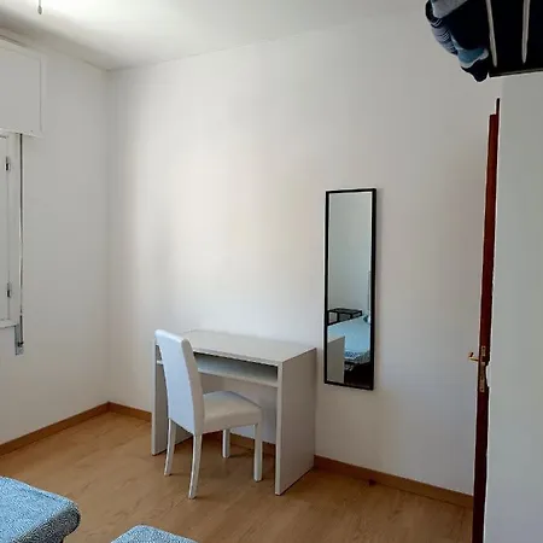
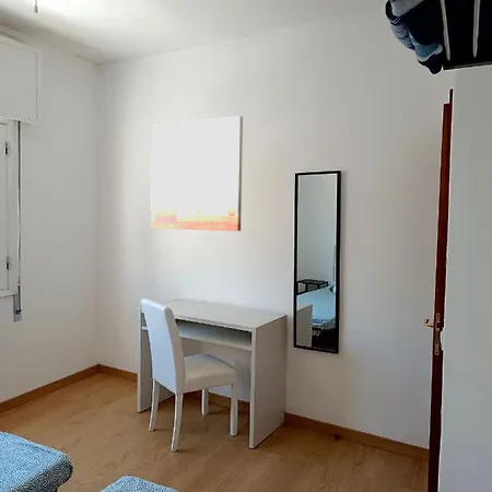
+ wall art (194, 175)
